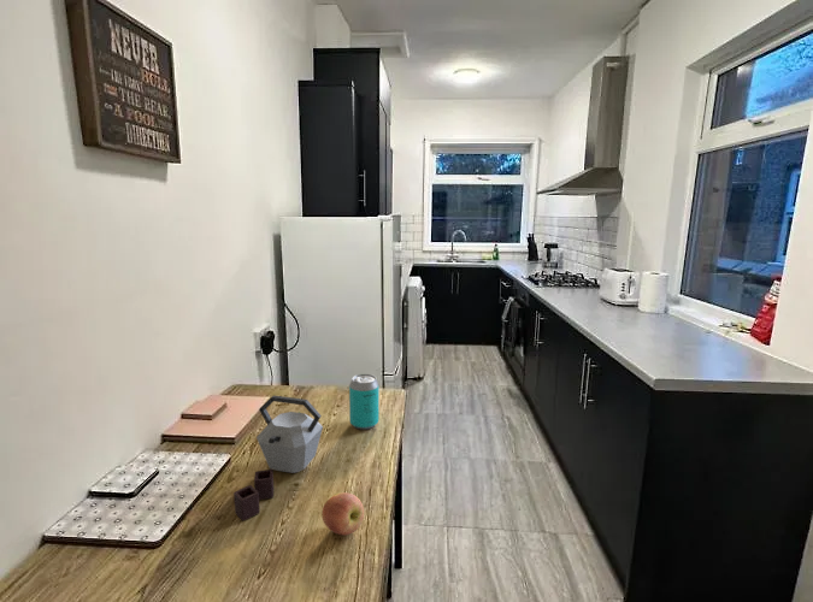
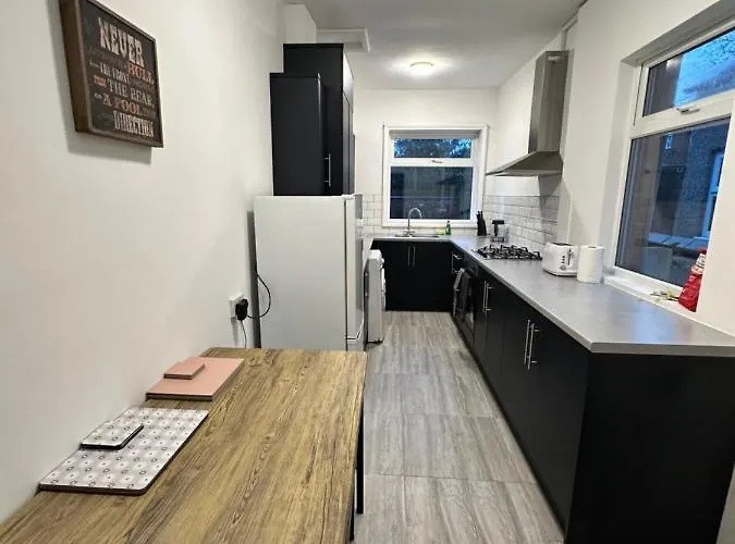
- beverage can (364, 401)
- kettle (275, 447)
- apple (344, 514)
